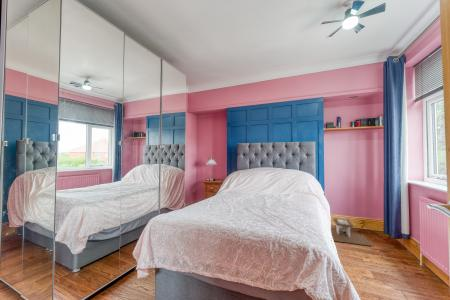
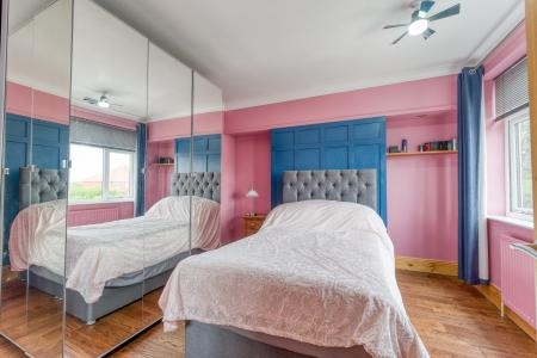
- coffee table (342, 225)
